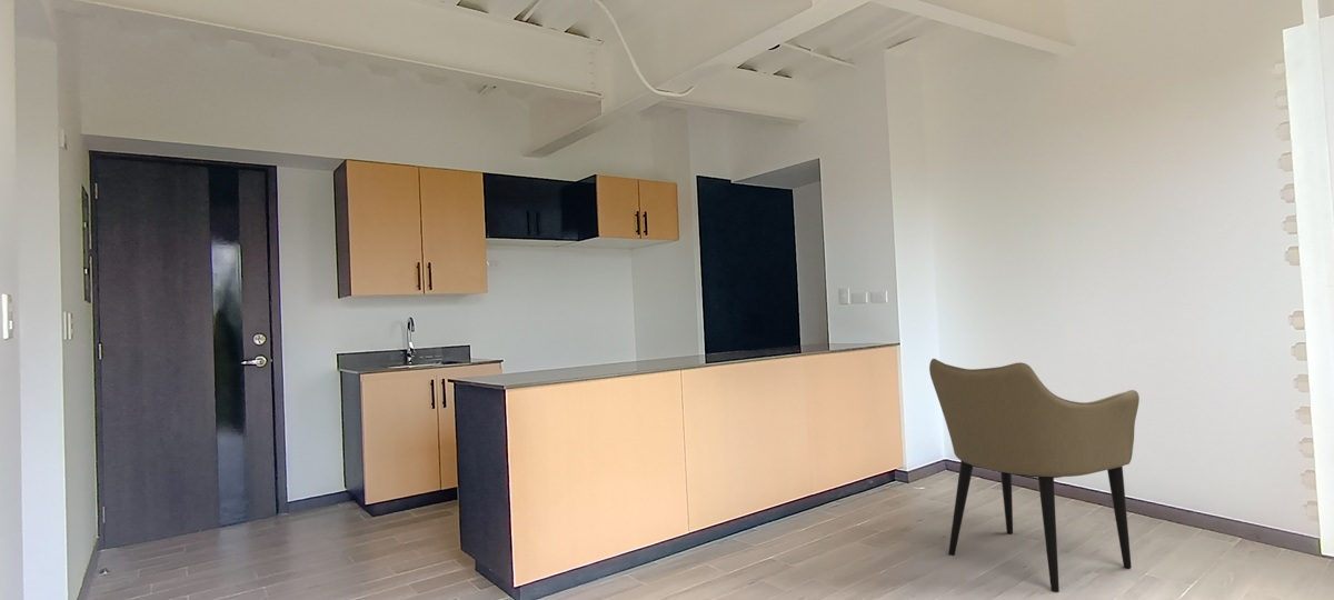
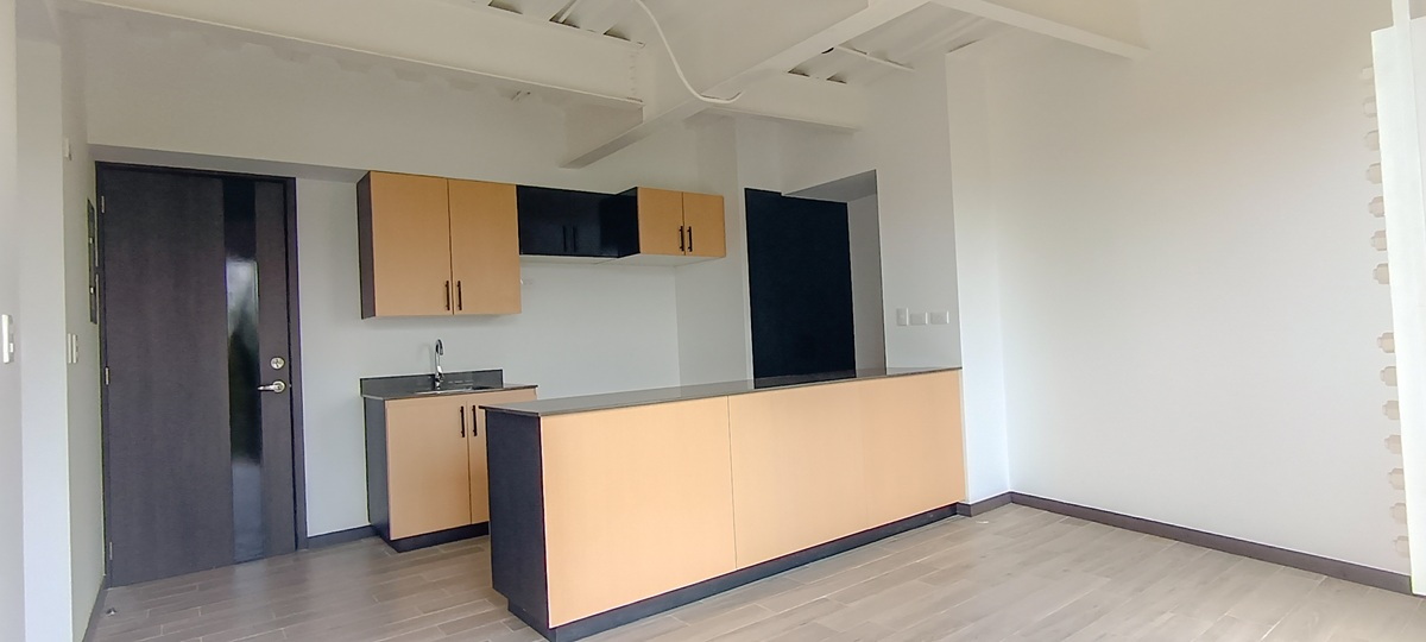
- armchair (1019, 458)
